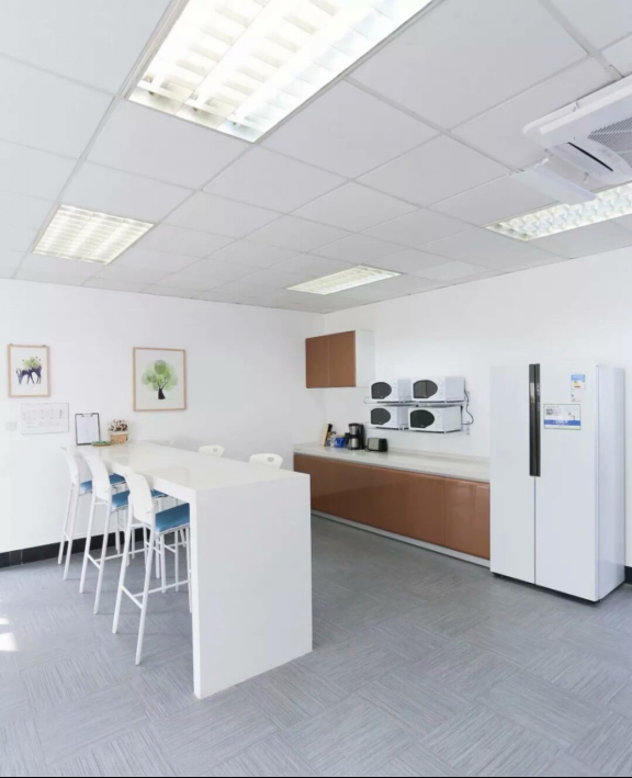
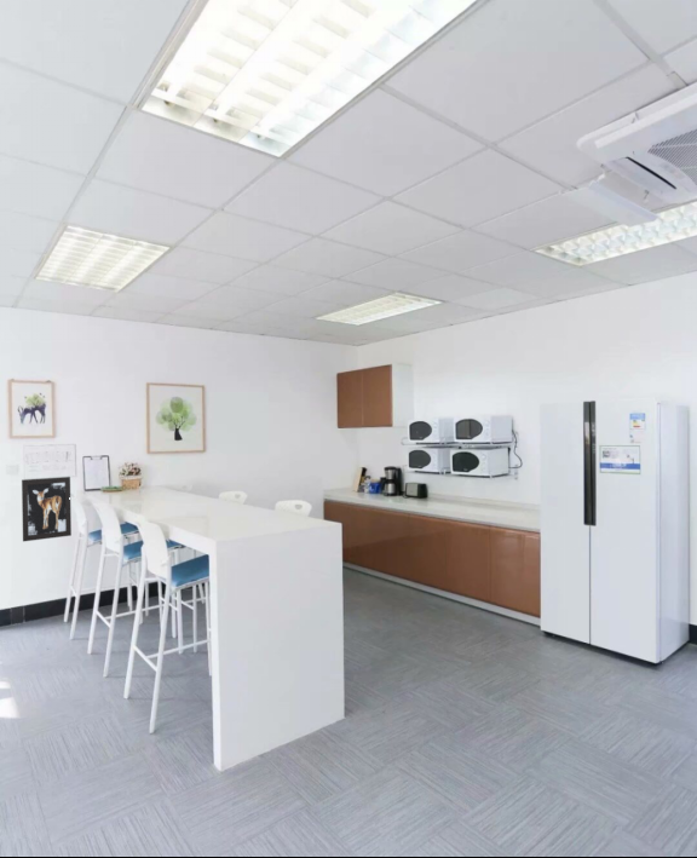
+ wall art (46, 508)
